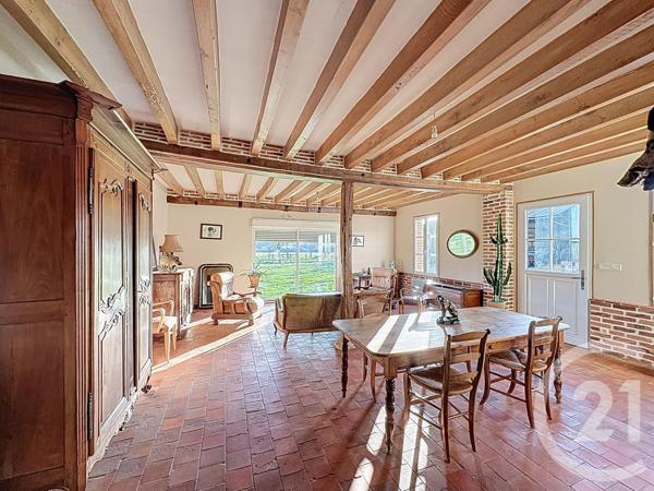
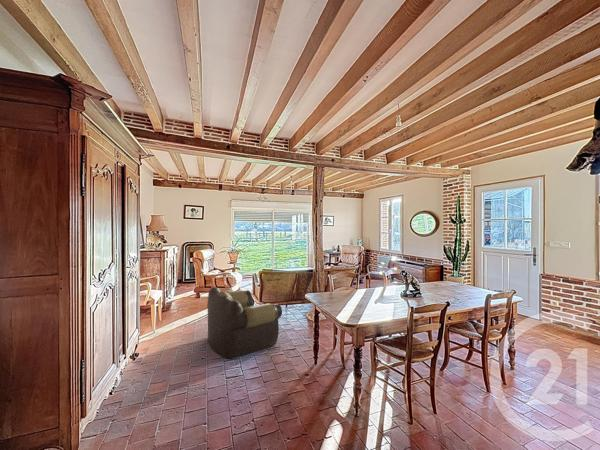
+ armchair (239, 315)
